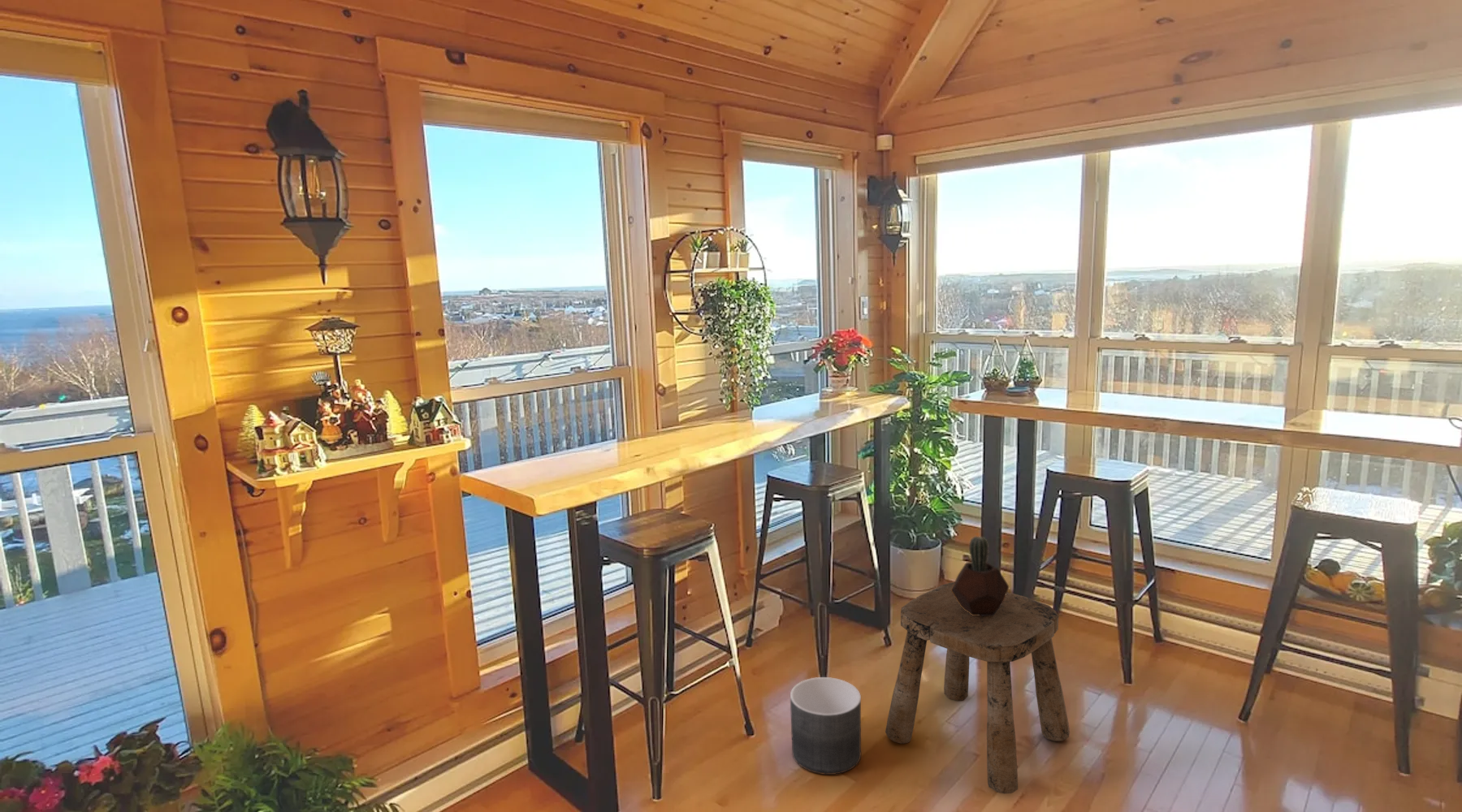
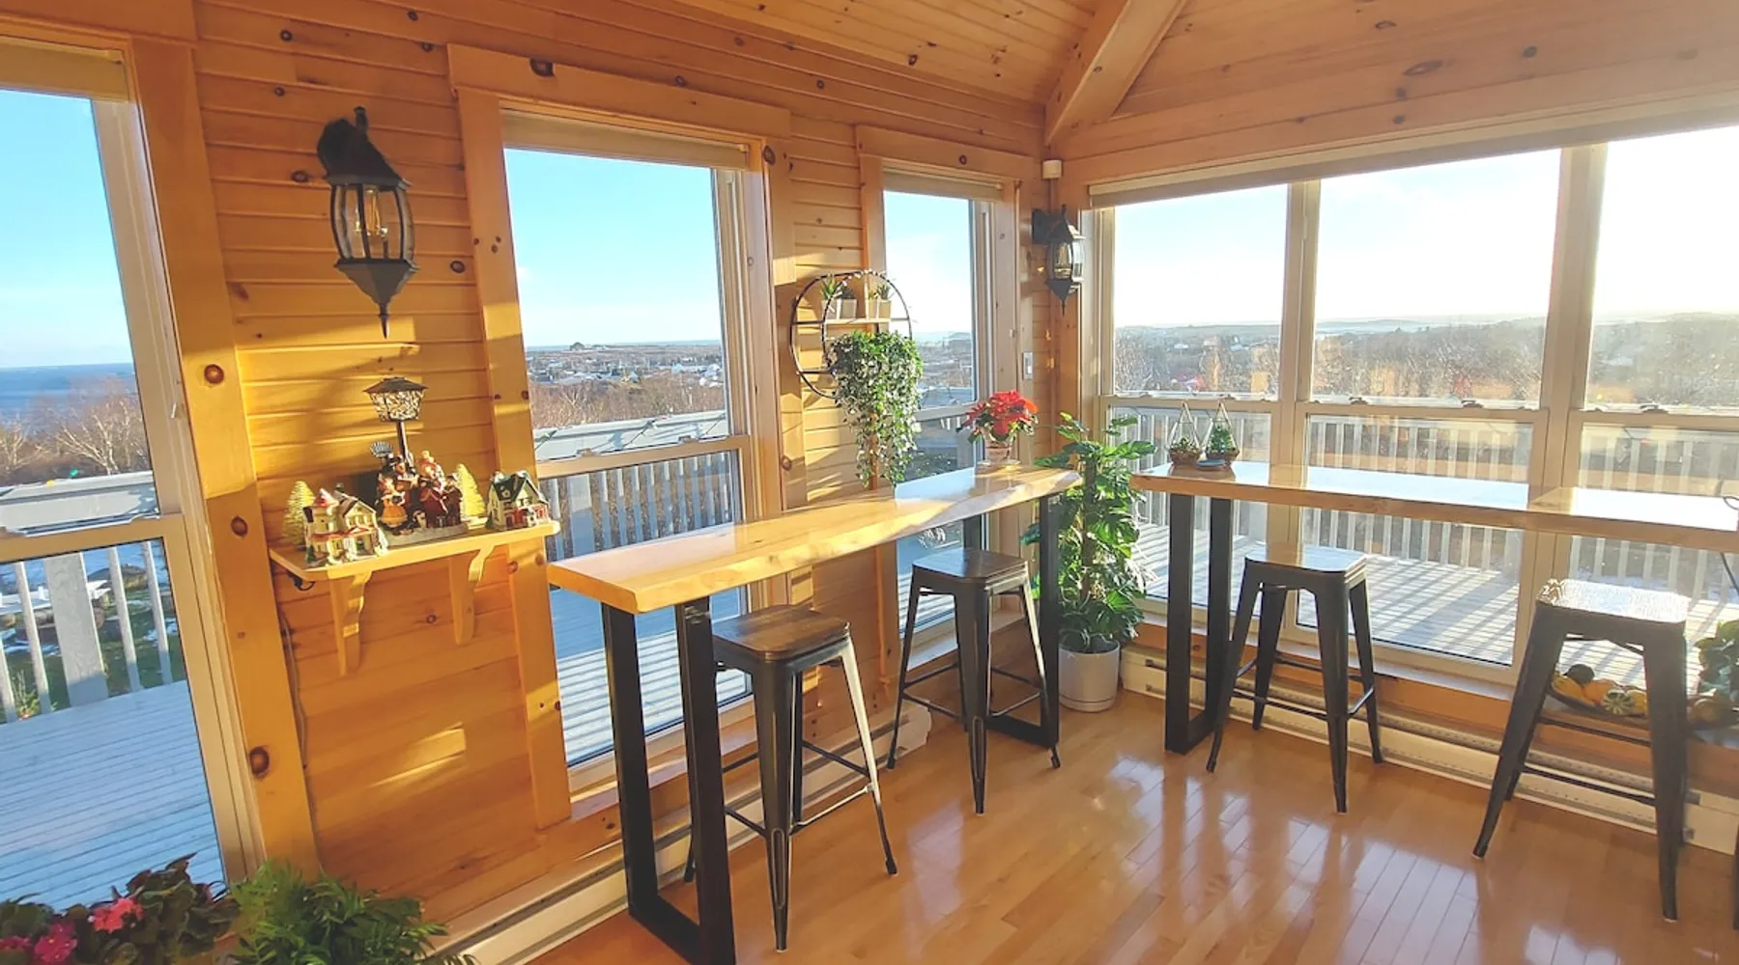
- stool (968, 674)
- potted cactus (980, 572)
- planter (825, 724)
